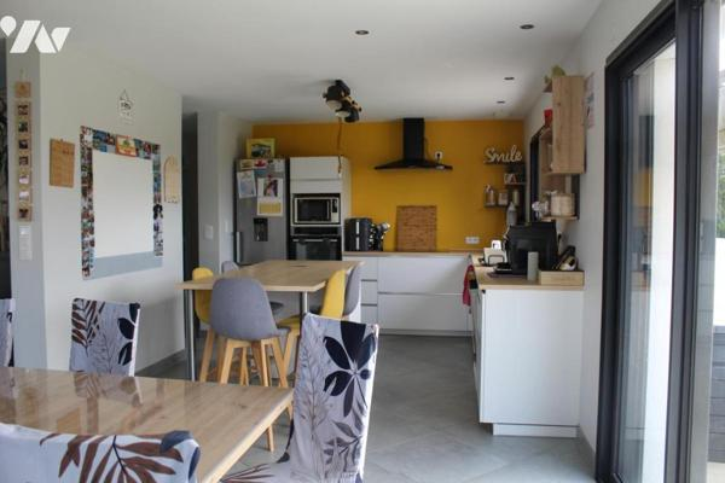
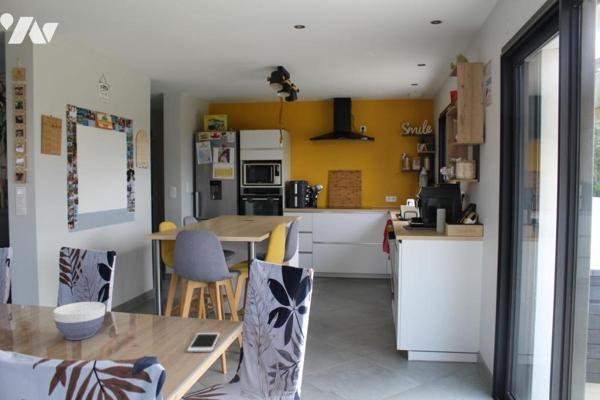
+ bowl (80, 321)
+ cell phone (204, 341)
